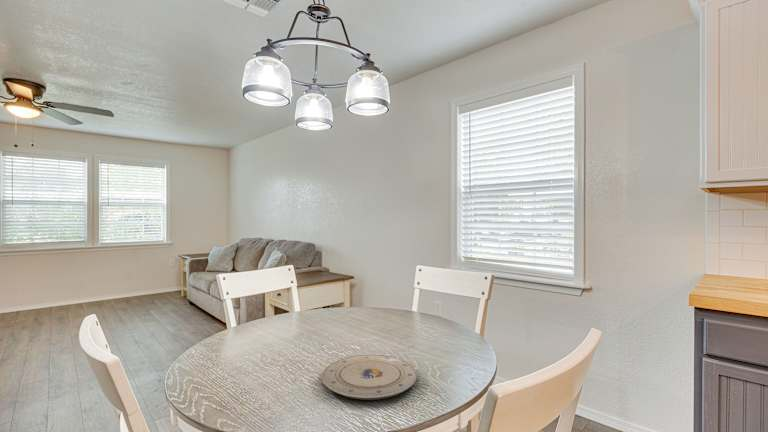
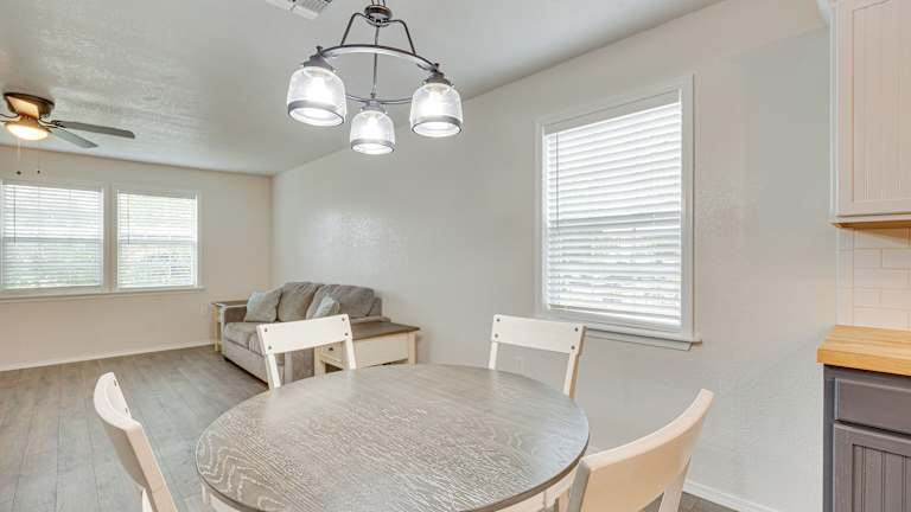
- plate (369, 375)
